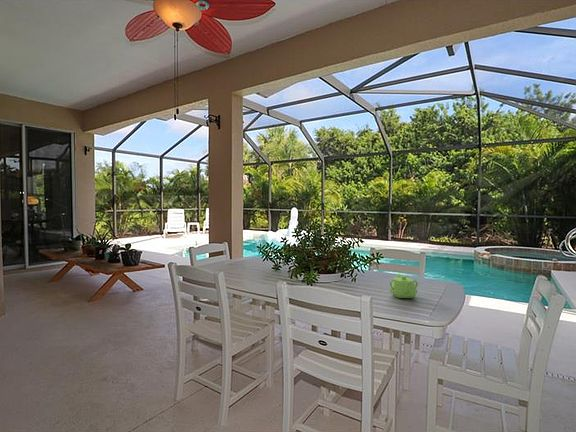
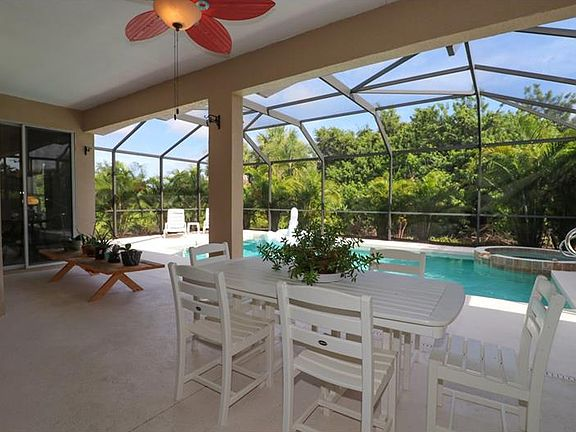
- teapot (403, 286)
